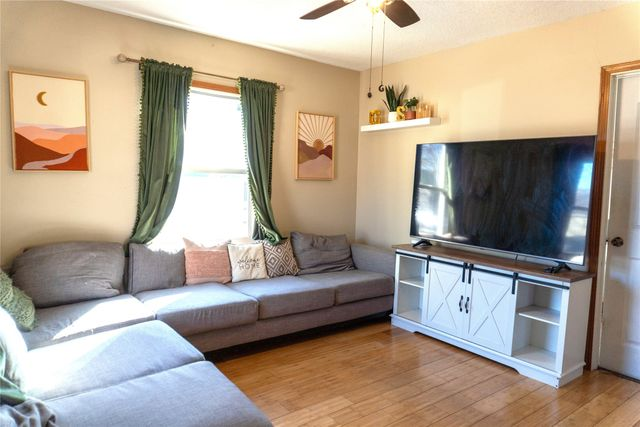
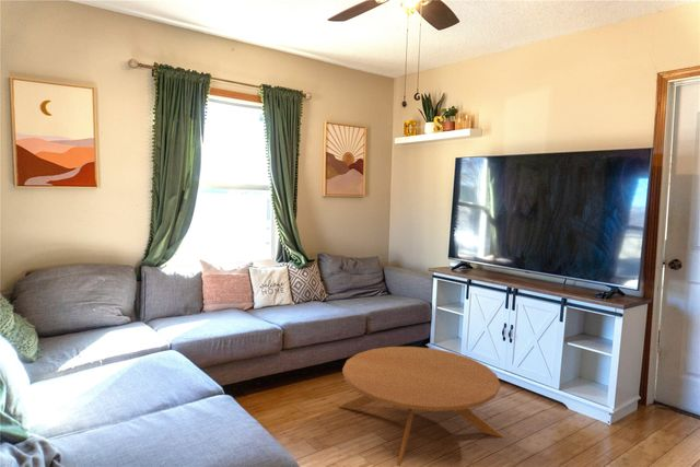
+ coffee table (418, 396)
